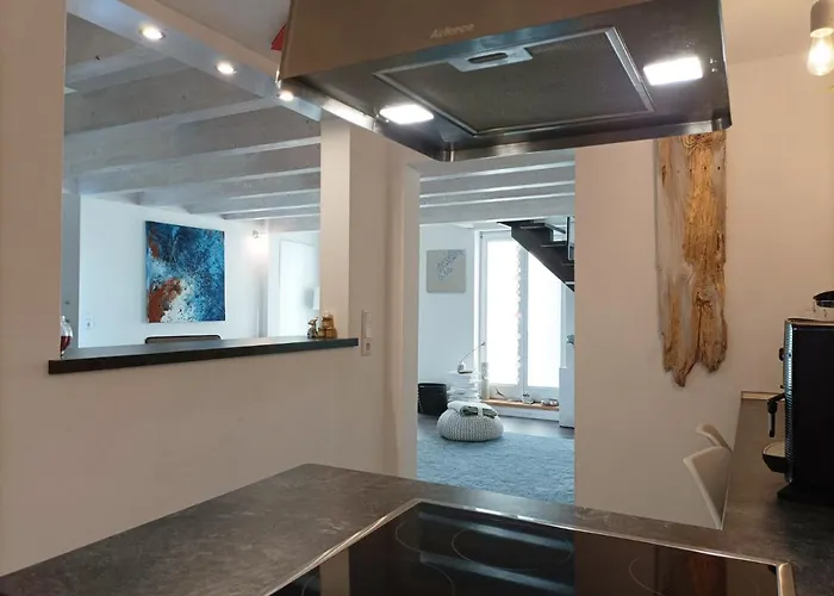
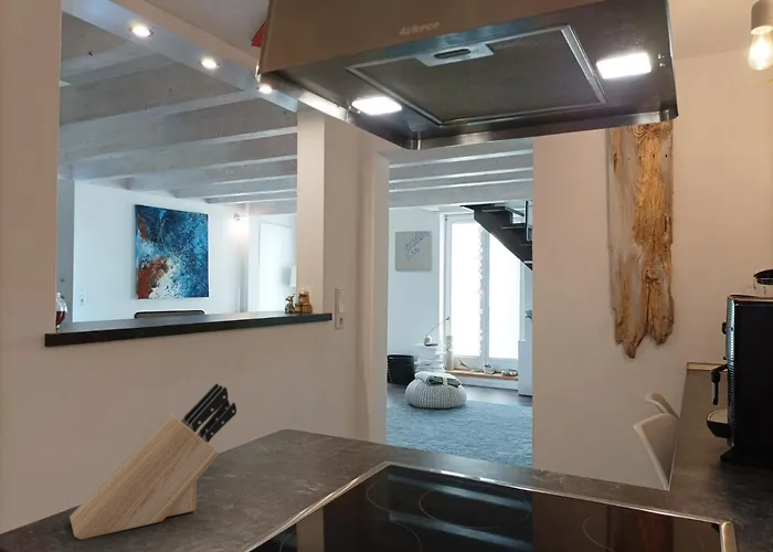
+ knife block (159, 450)
